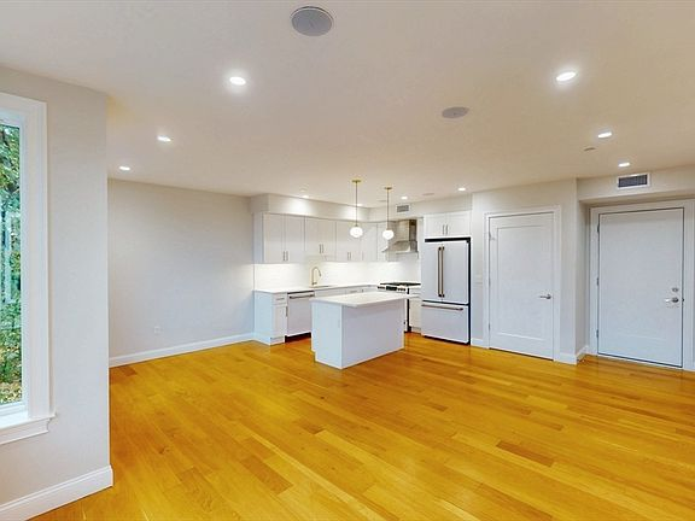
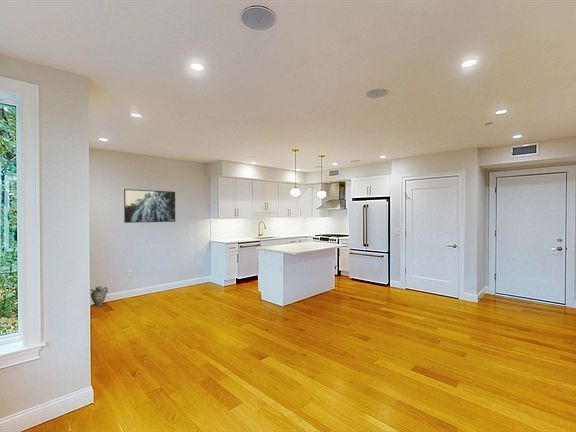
+ ceramic jug (98, 295)
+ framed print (151, 206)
